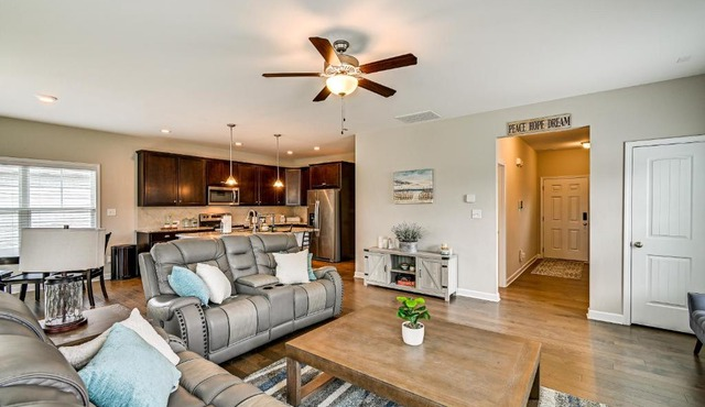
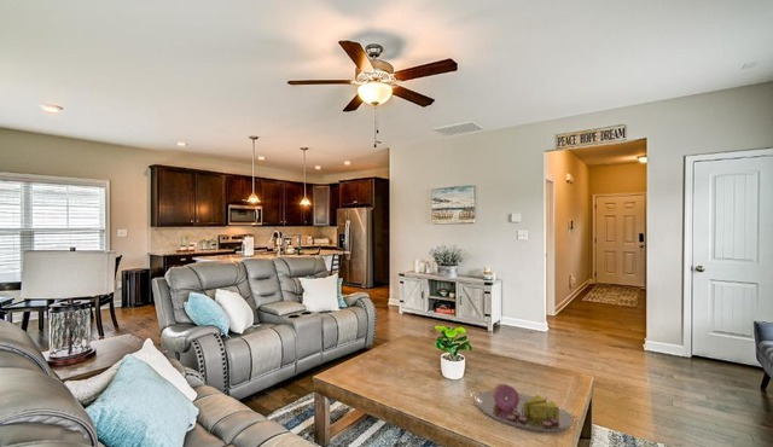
+ serving tray (521, 399)
